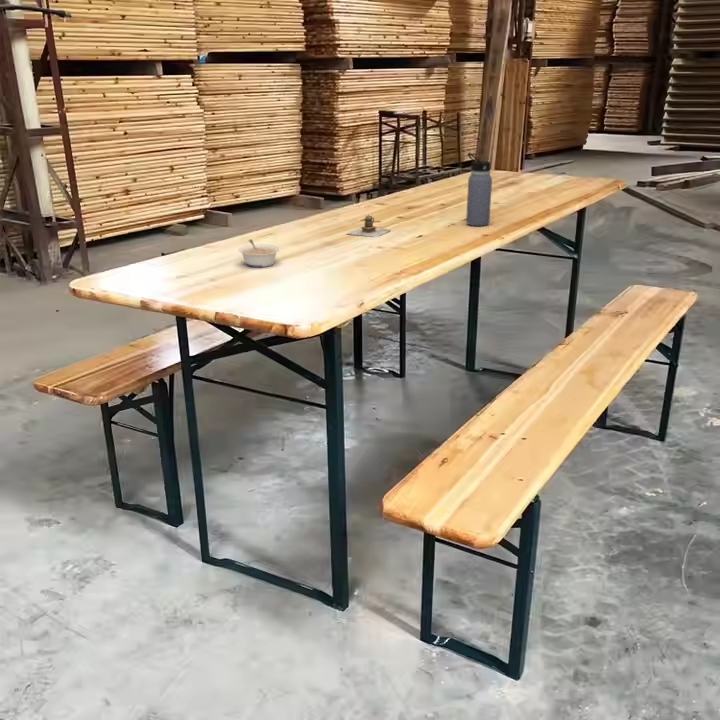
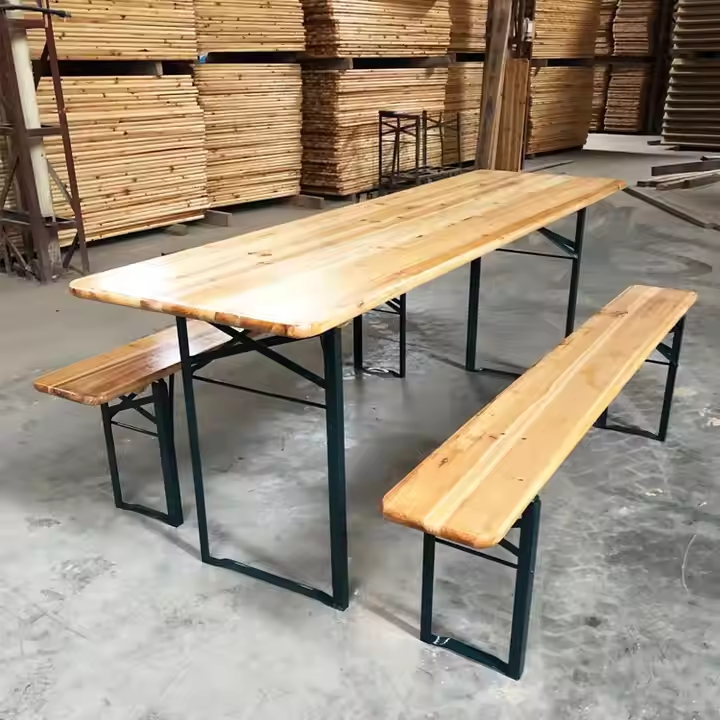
- teapot (368, 223)
- legume (257, 254)
- water bottle (478, 188)
